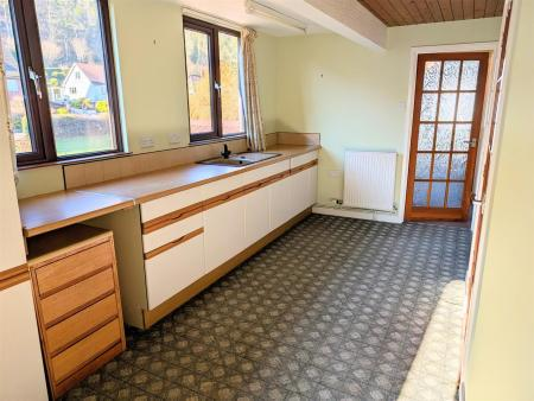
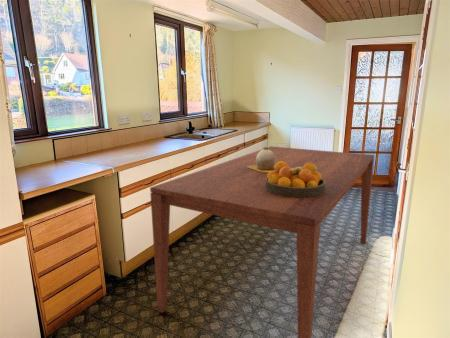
+ vase (265, 158)
+ fruit bowl (295, 175)
+ dining table (282, 221)
